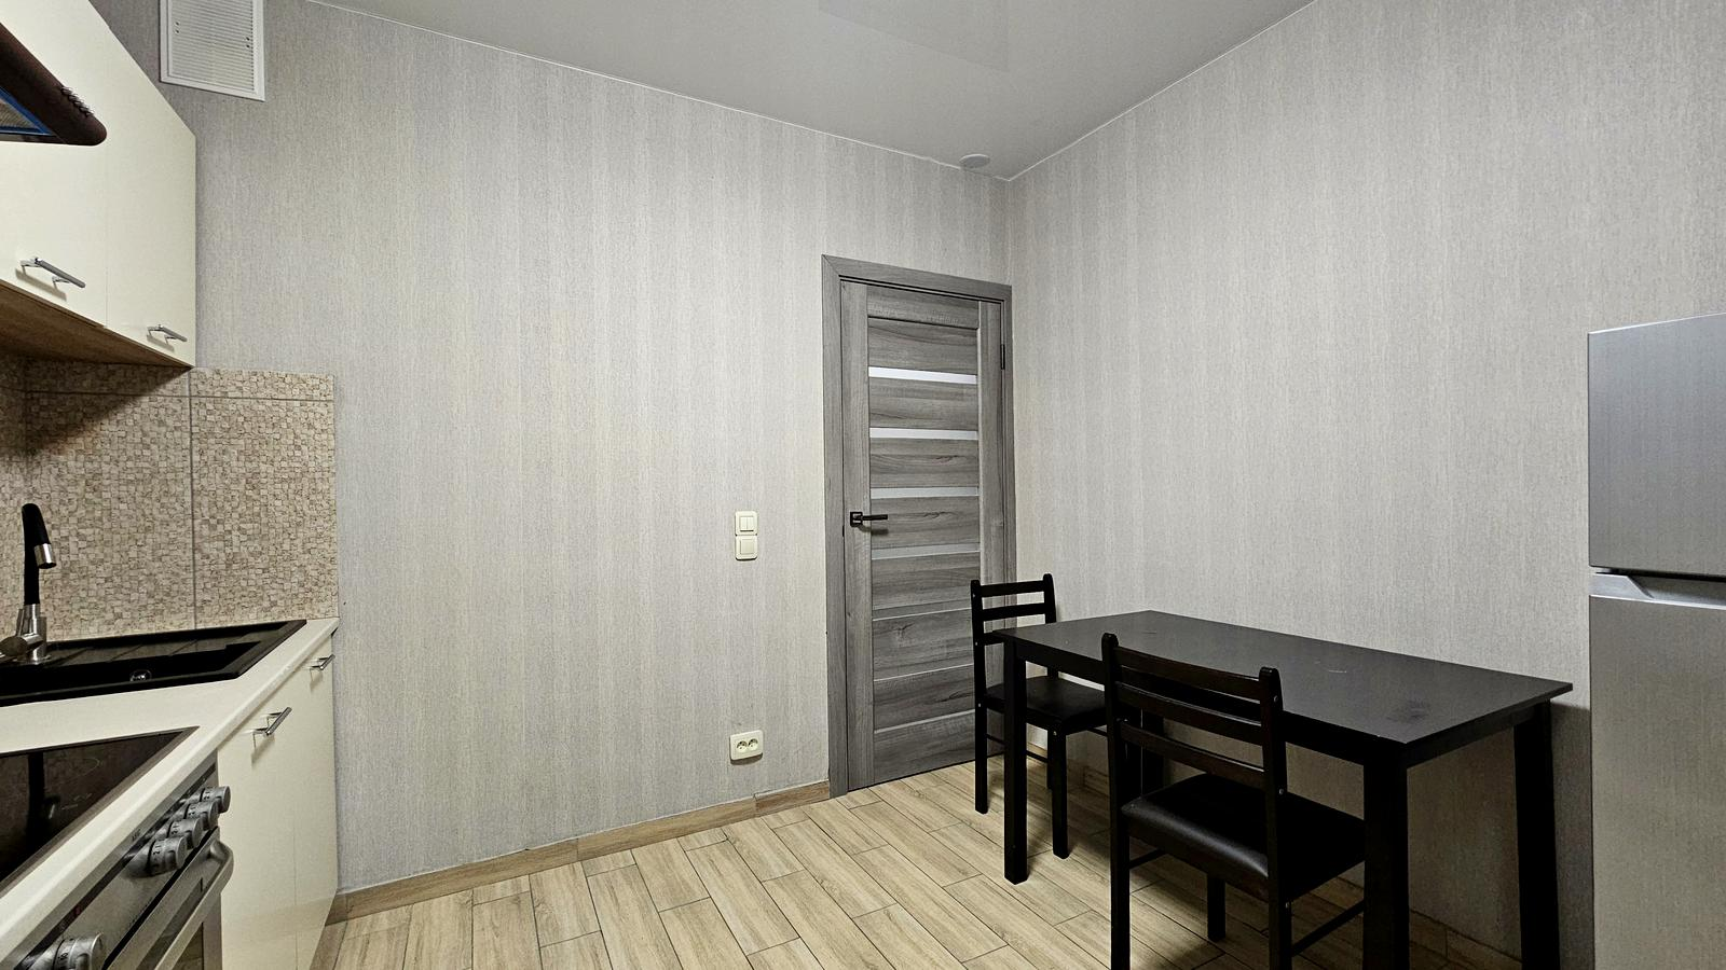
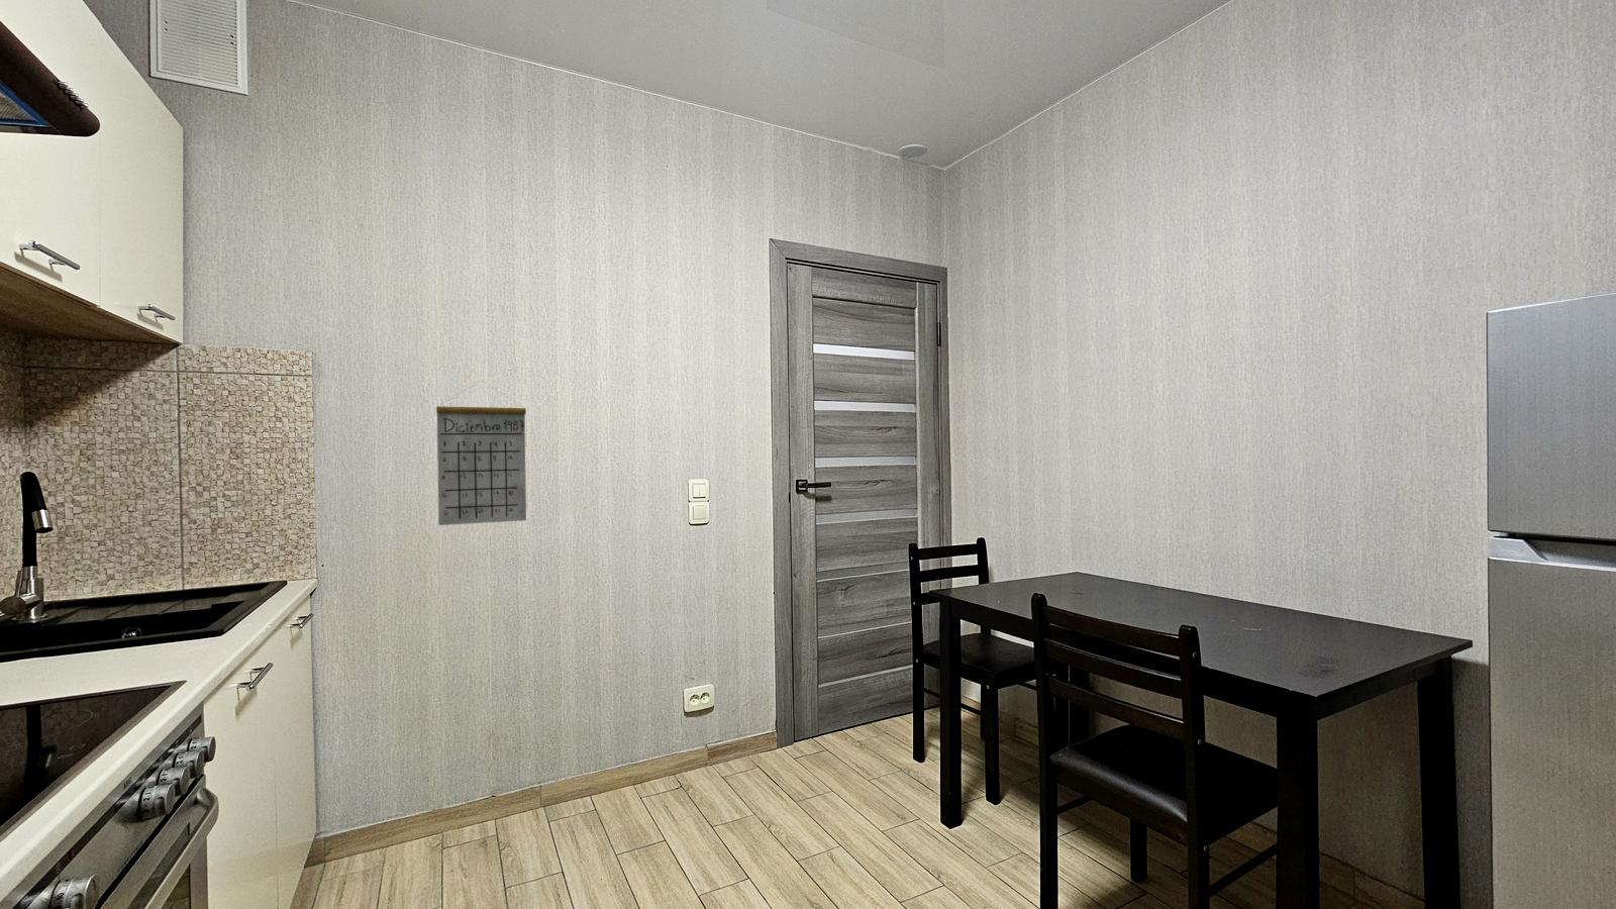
+ calendar (483, 451)
